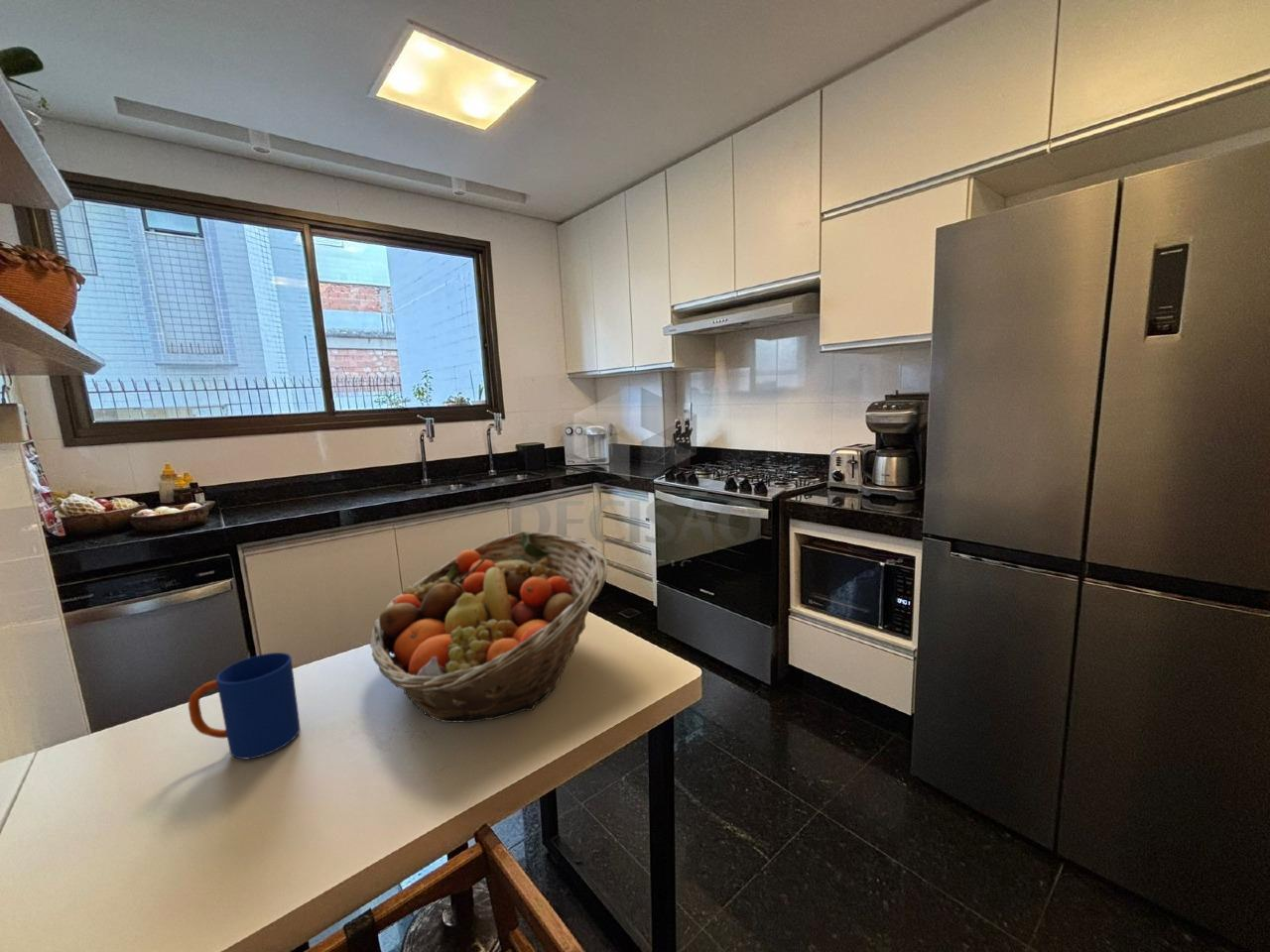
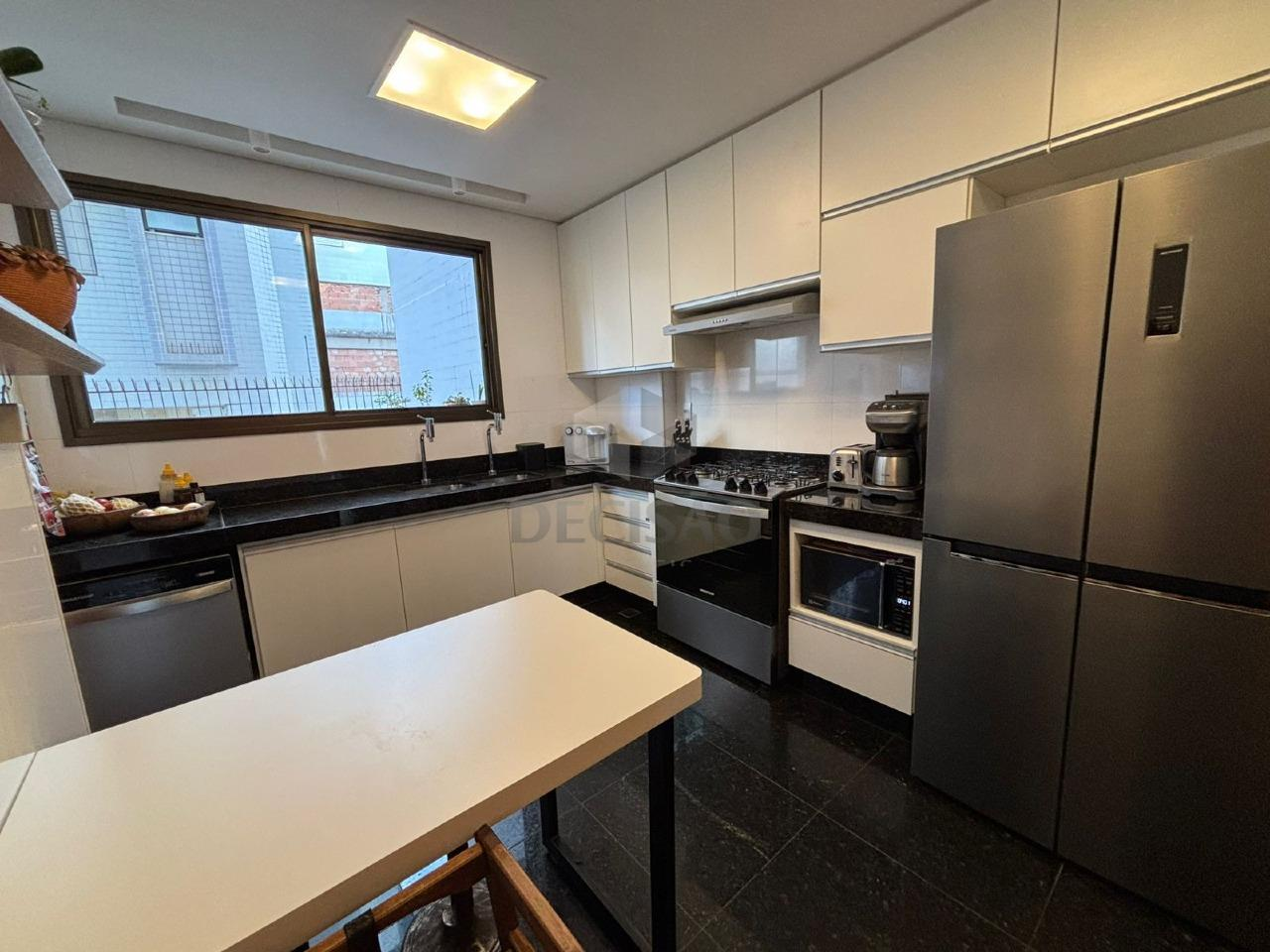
- mug (245, 708)
- fruit basket (491, 612)
